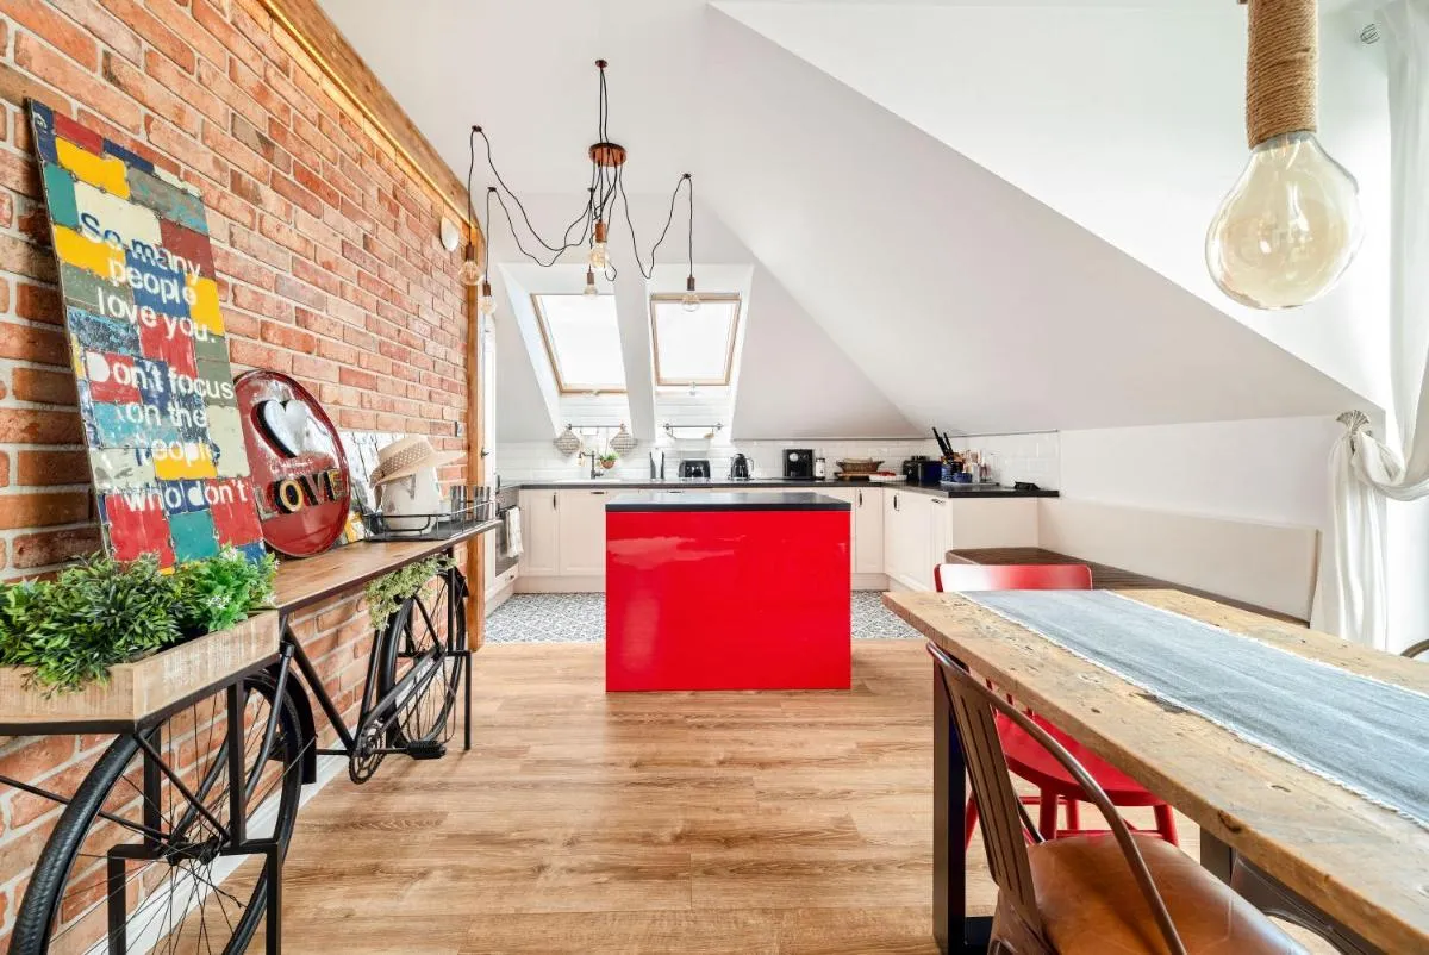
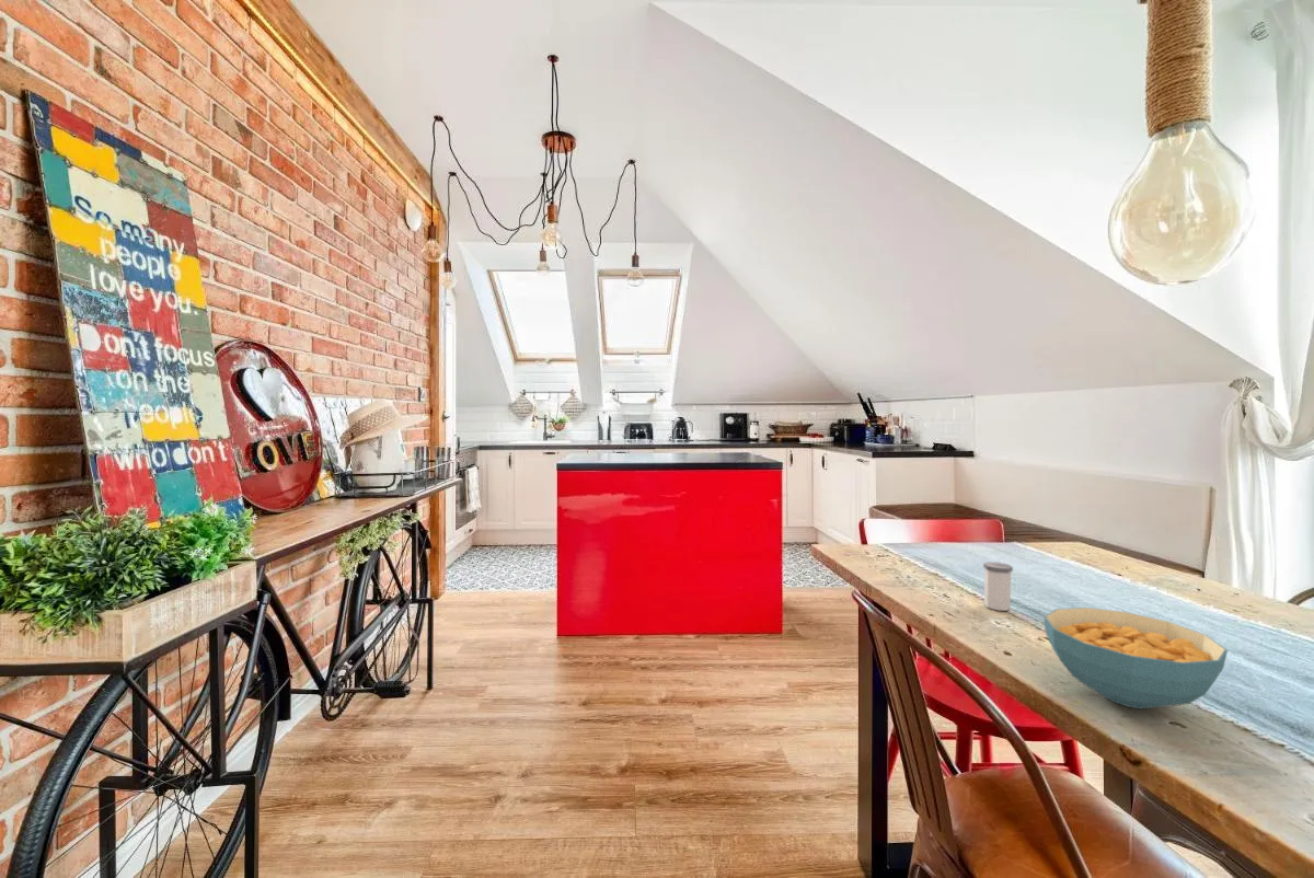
+ salt shaker (996, 586)
+ cereal bowl (1127, 665)
